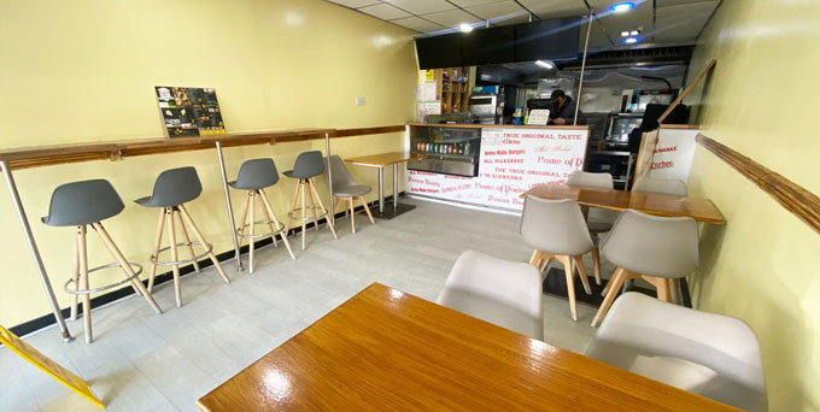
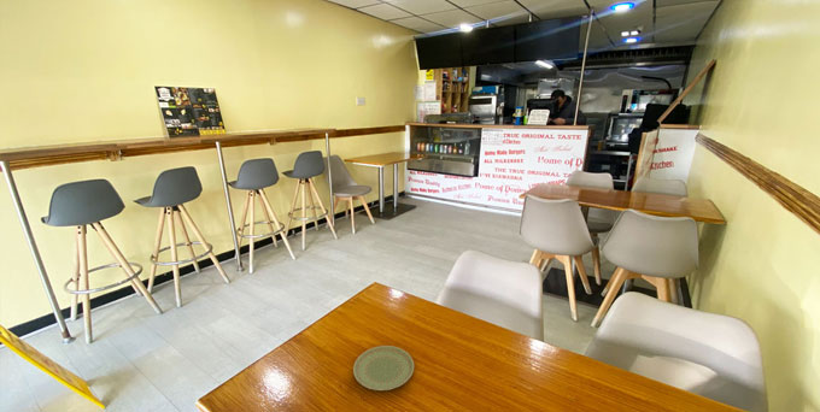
+ plate (383, 369)
